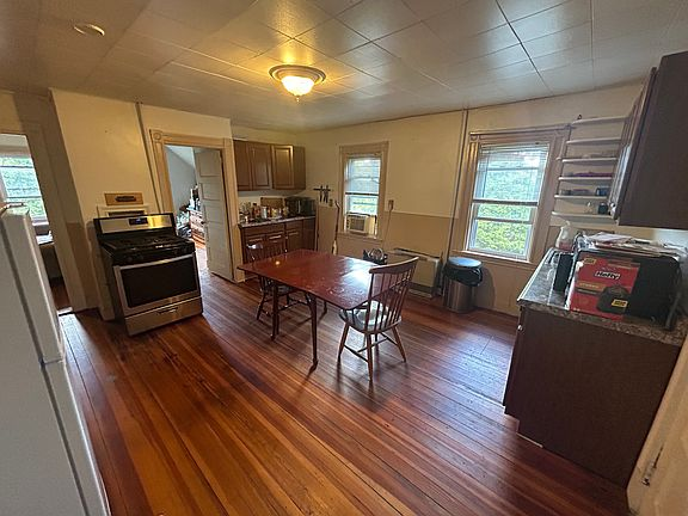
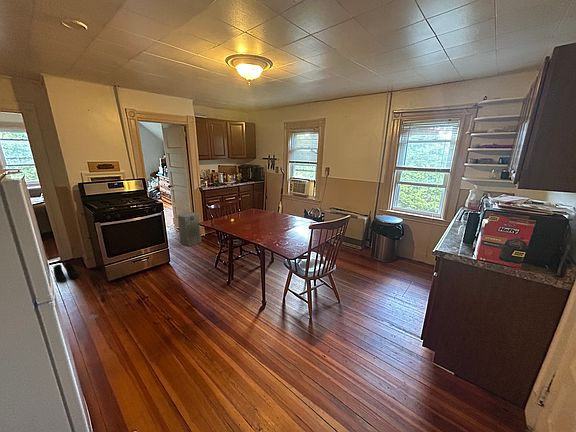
+ fan (188, 228)
+ boots (66, 269)
